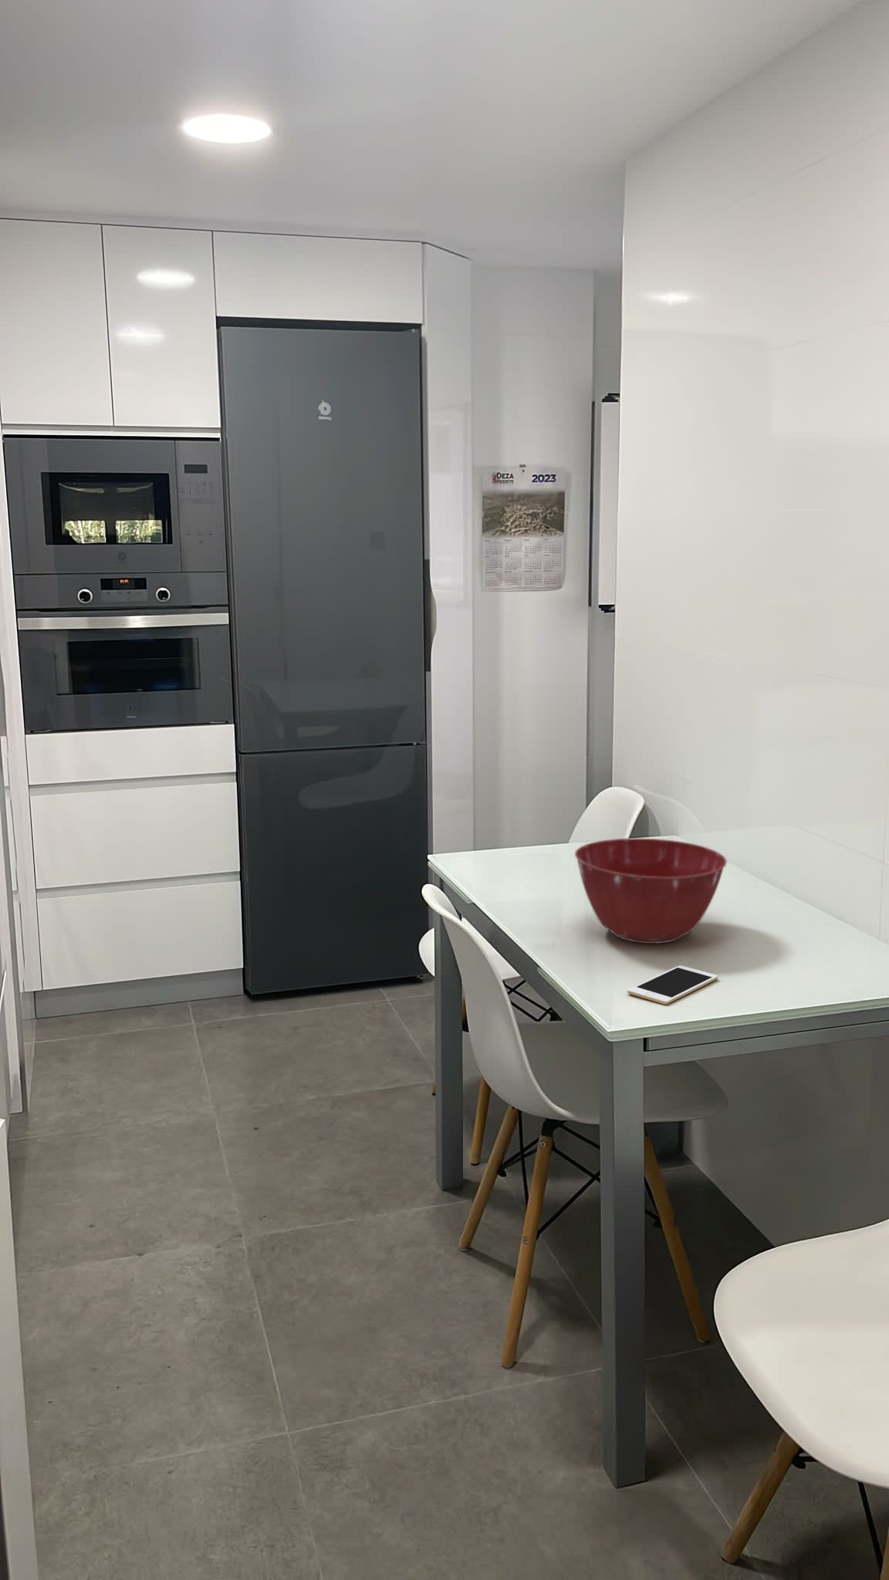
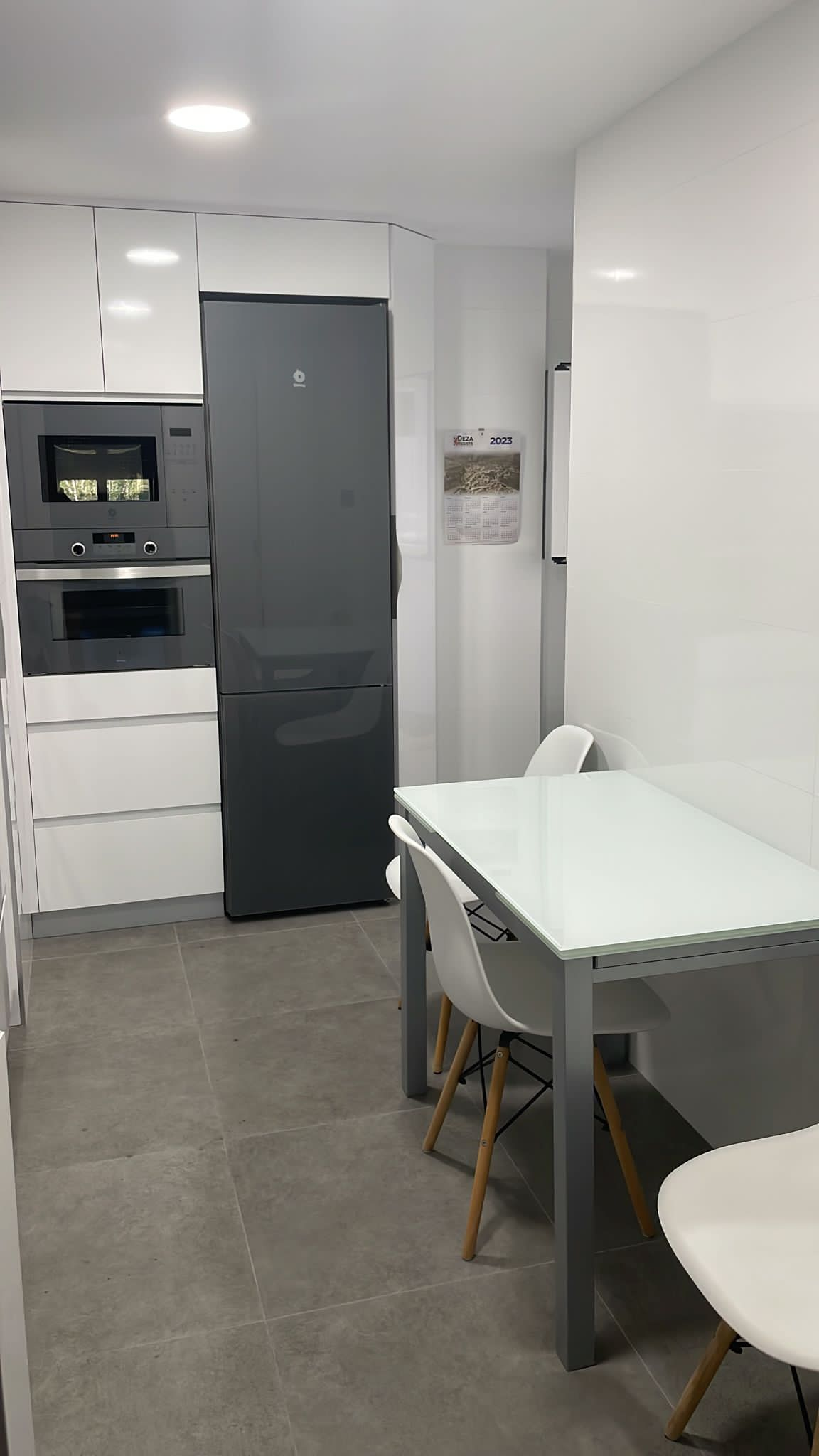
- mixing bowl (649, 893)
- cell phone (673, 983)
